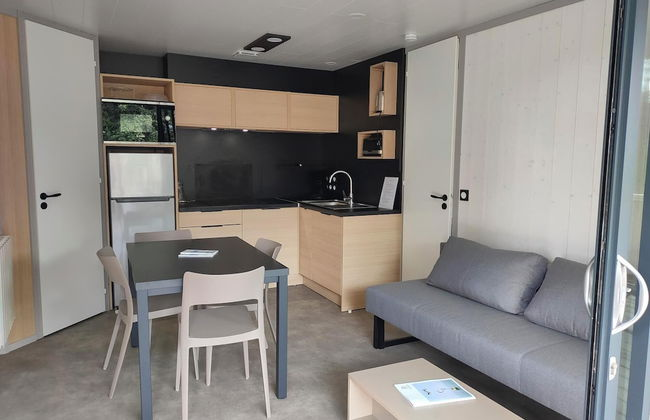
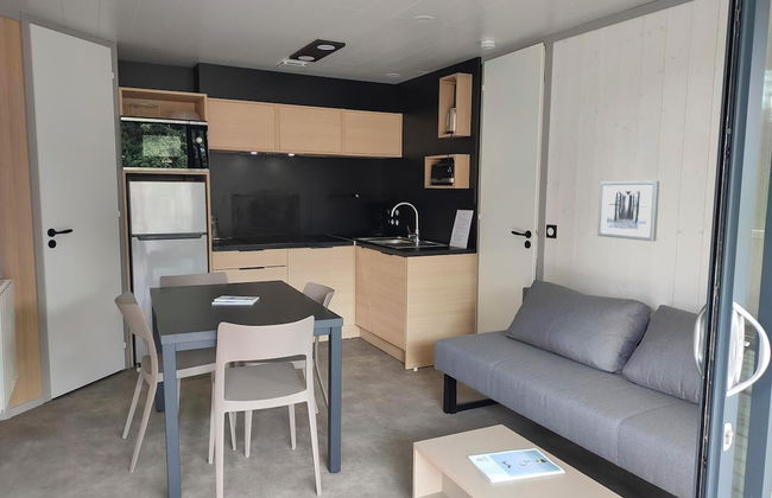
+ wall art (626, 210)
